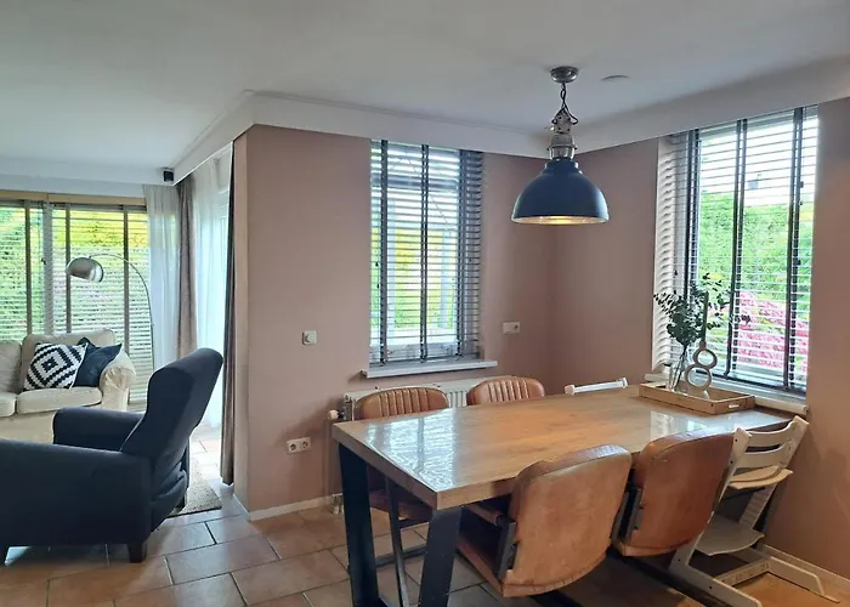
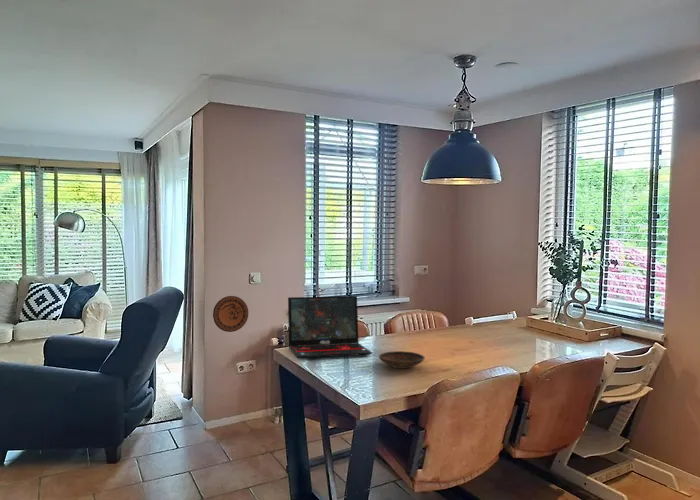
+ laptop (328, 325)
+ decorative plate (230, 313)
+ bowl (401, 360)
